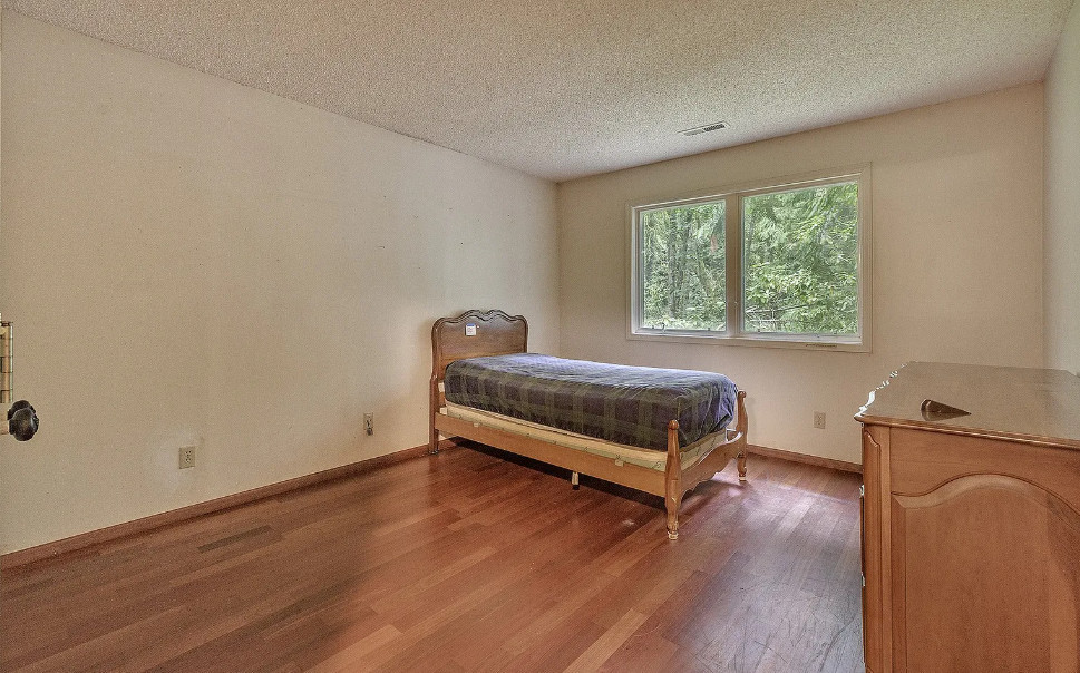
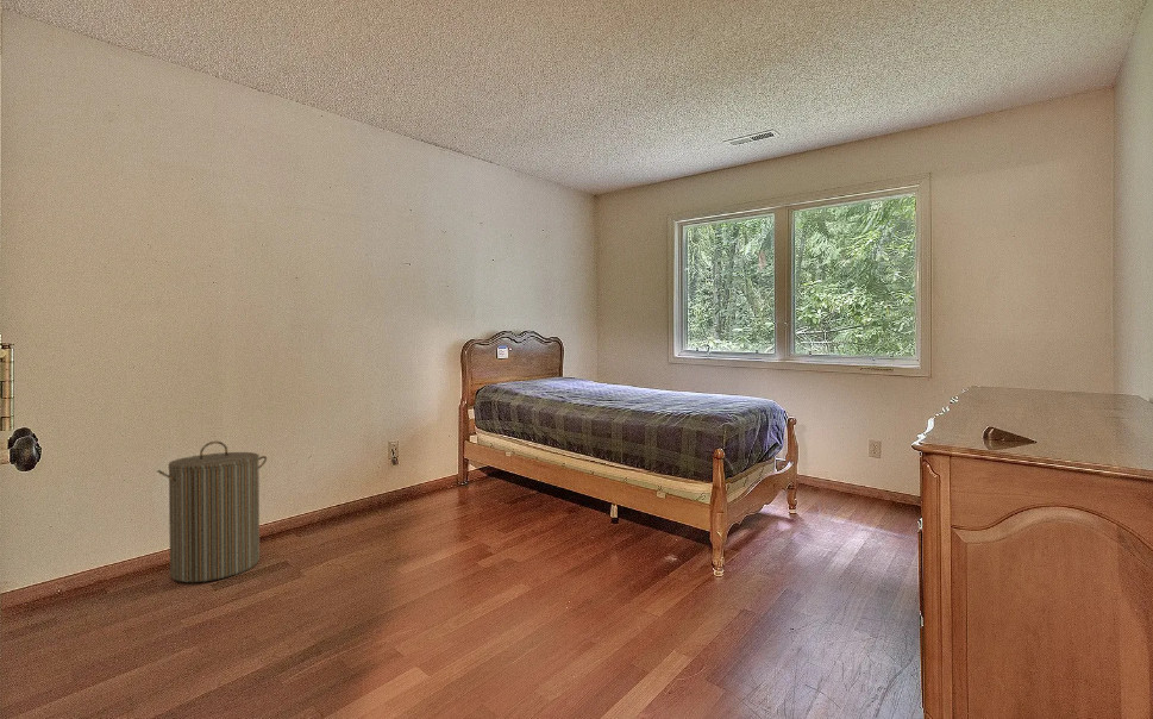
+ laundry hamper (215, 504)
